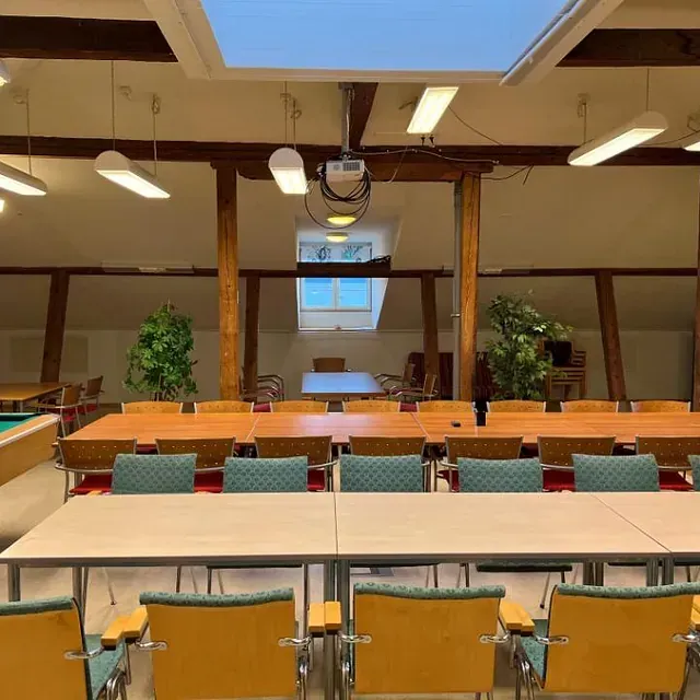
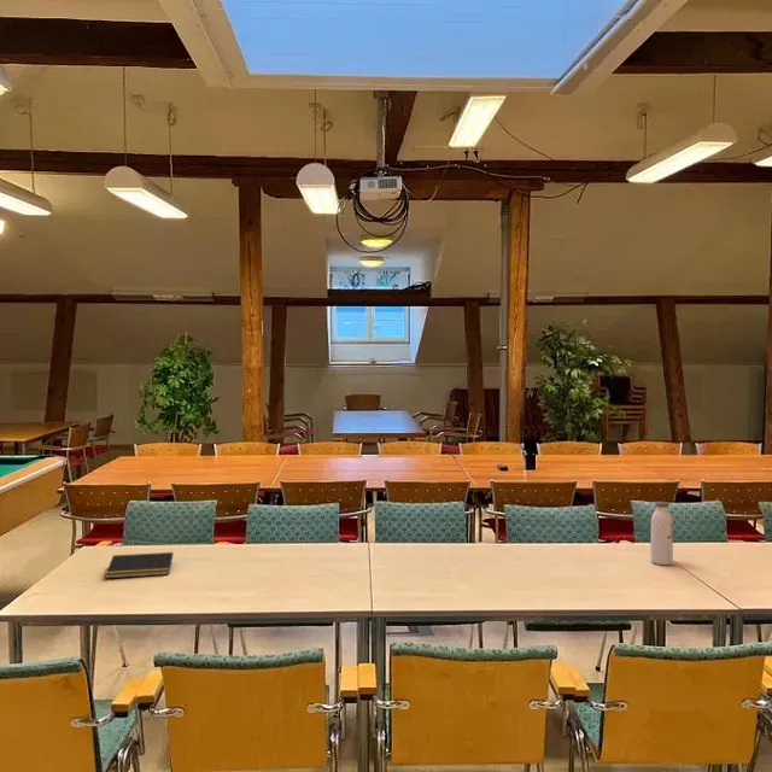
+ notepad (140, 565)
+ water bottle (661, 532)
